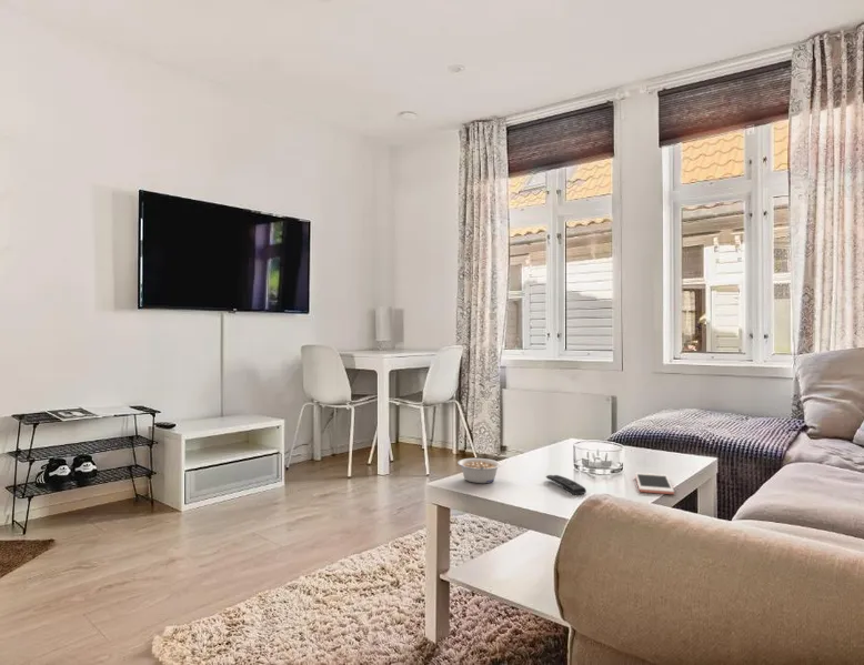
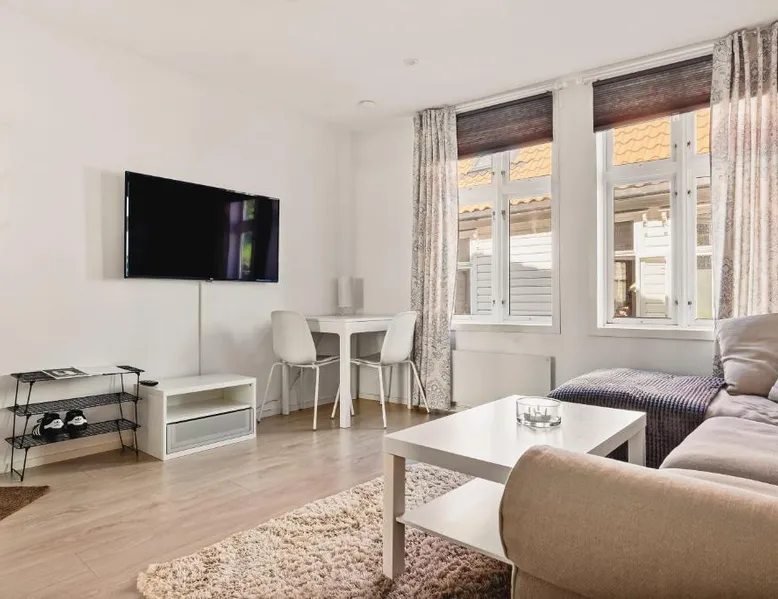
- cell phone (653, 482)
- remote control (563, 482)
- legume (480, 470)
